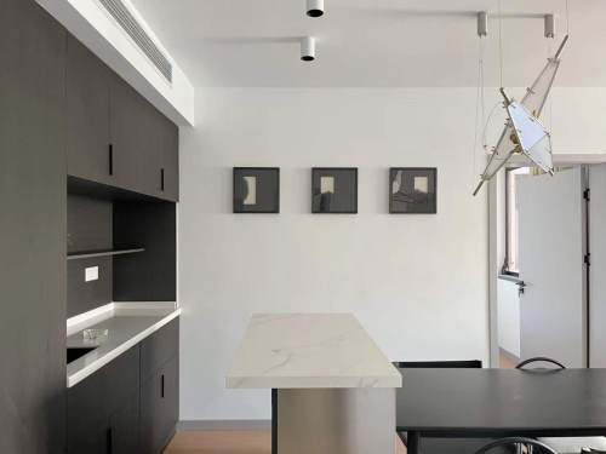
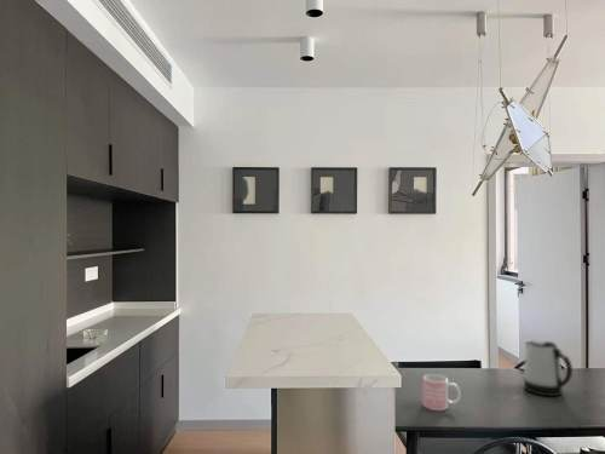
+ mug (439, 392)
+ kettle (547, 367)
